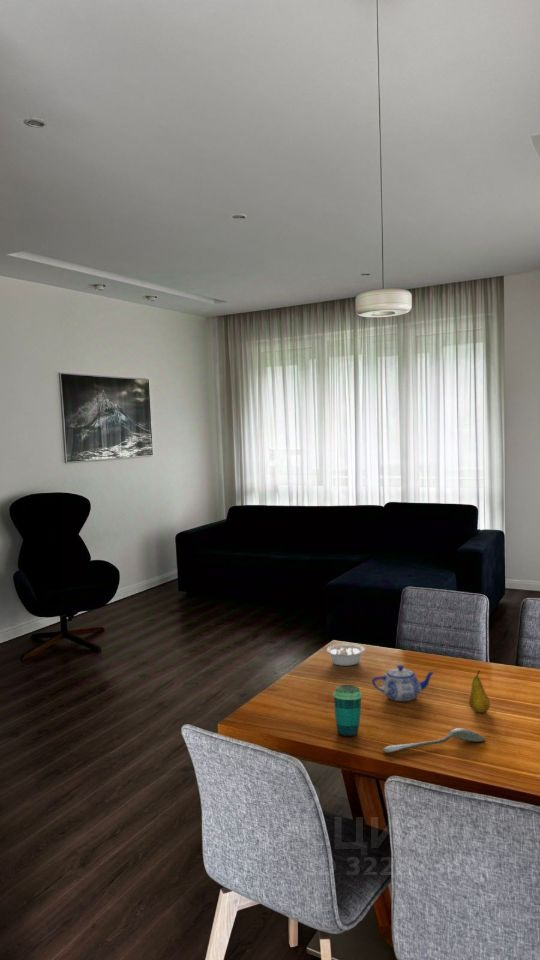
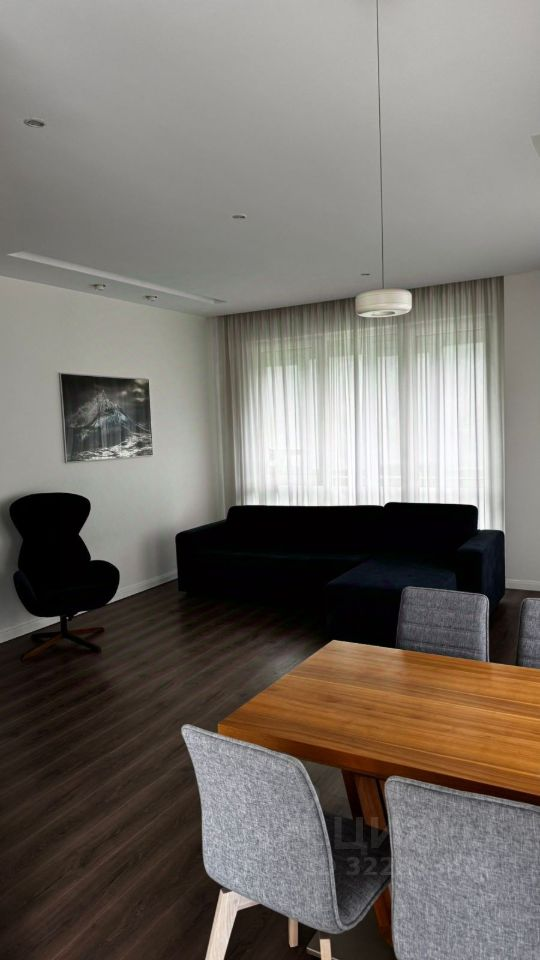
- spoon (436, 740)
- fruit (479, 690)
- legume (347, 654)
- cup (347, 710)
- teapot (404, 681)
